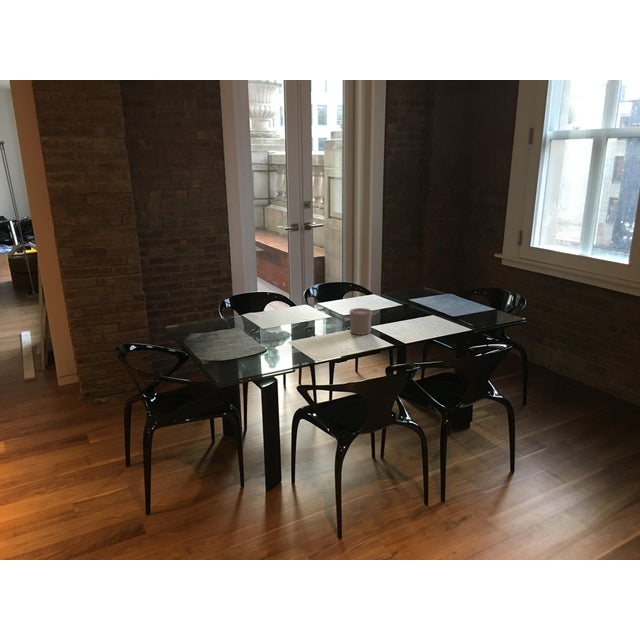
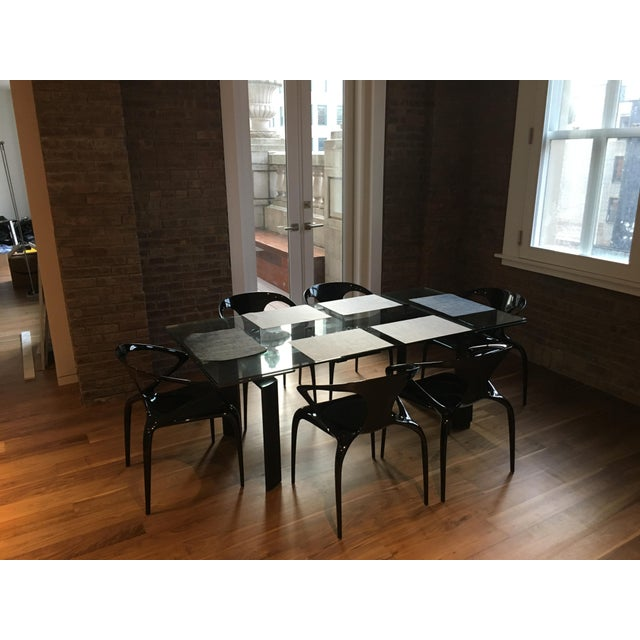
- cup (360, 321)
